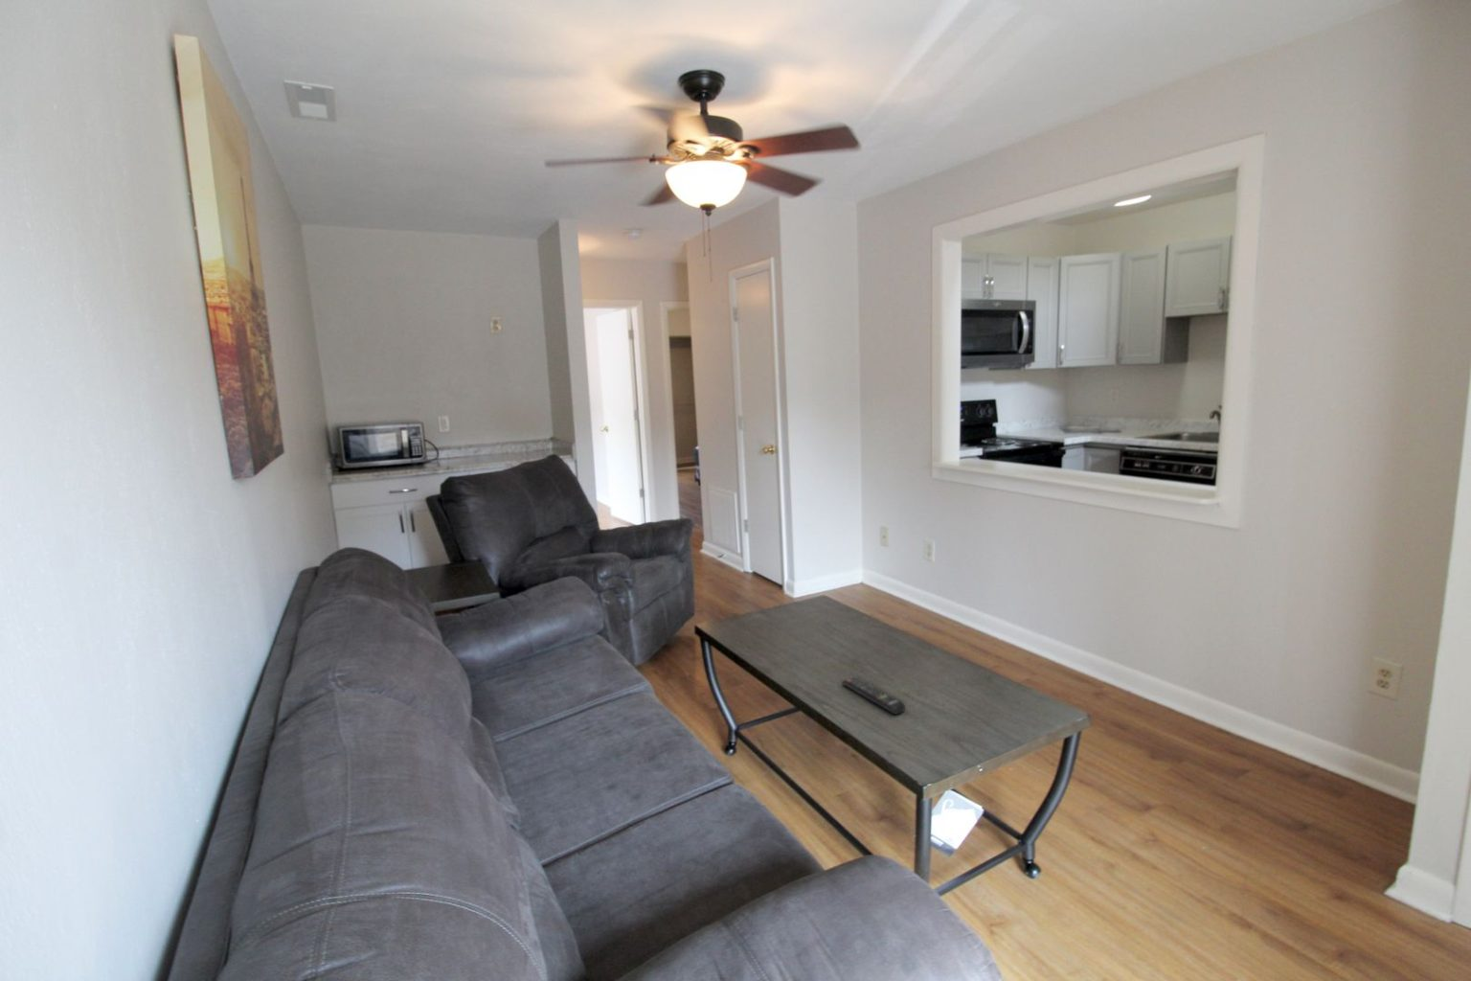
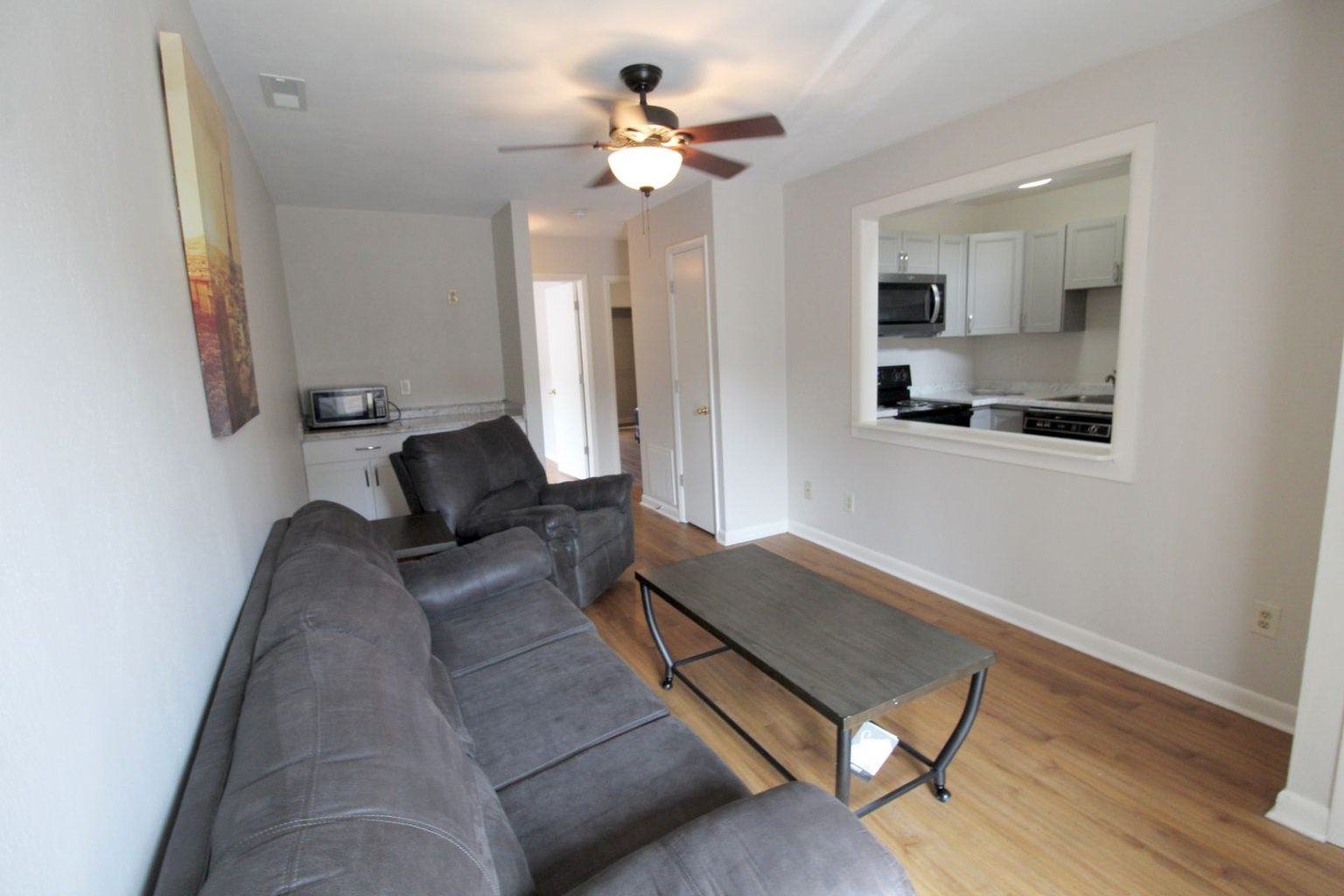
- remote control (871, 694)
